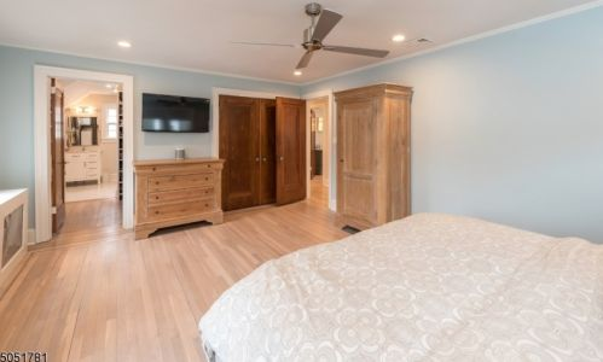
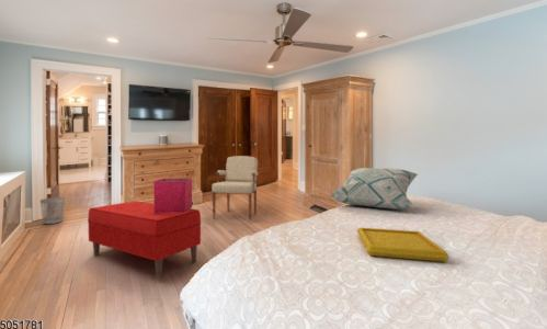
+ decorative pillow (375, 186)
+ storage bin (173, 194)
+ bench (144, 234)
+ serving tray (396, 241)
+ armchair (237, 185)
+ wastebasket (53, 209)
